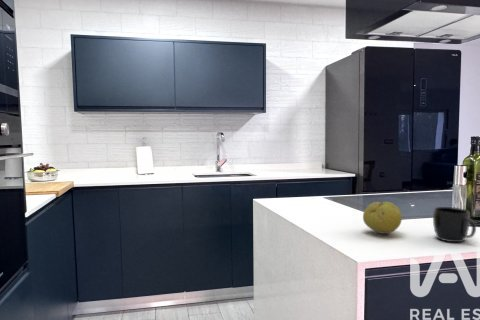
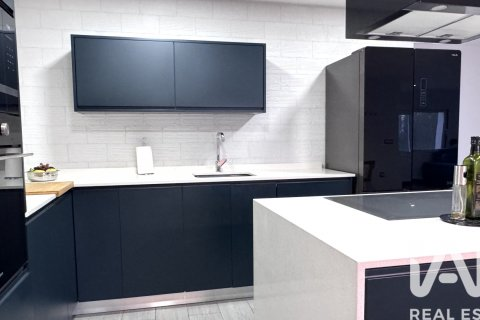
- mug (454, 225)
- fruit (382, 217)
